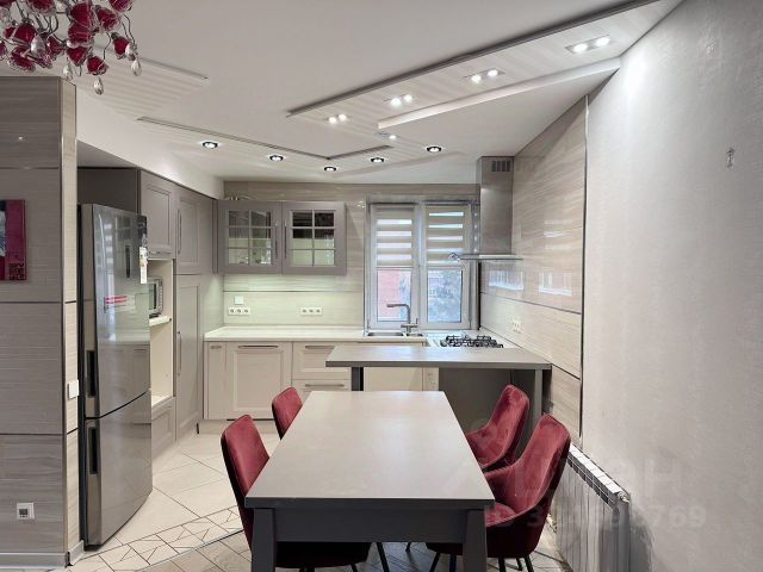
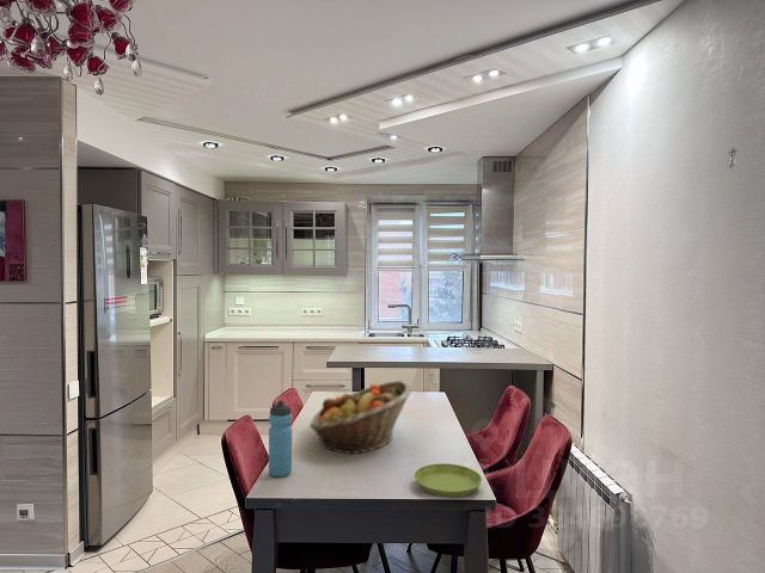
+ fruit basket (361, 412)
+ saucer (447, 481)
+ water bottle (280, 437)
